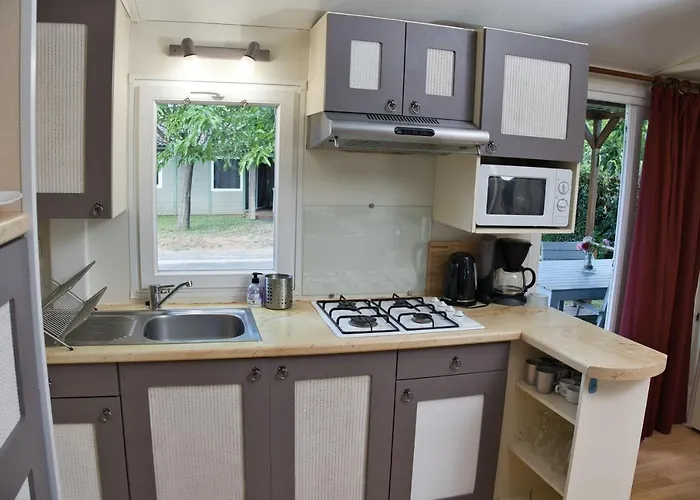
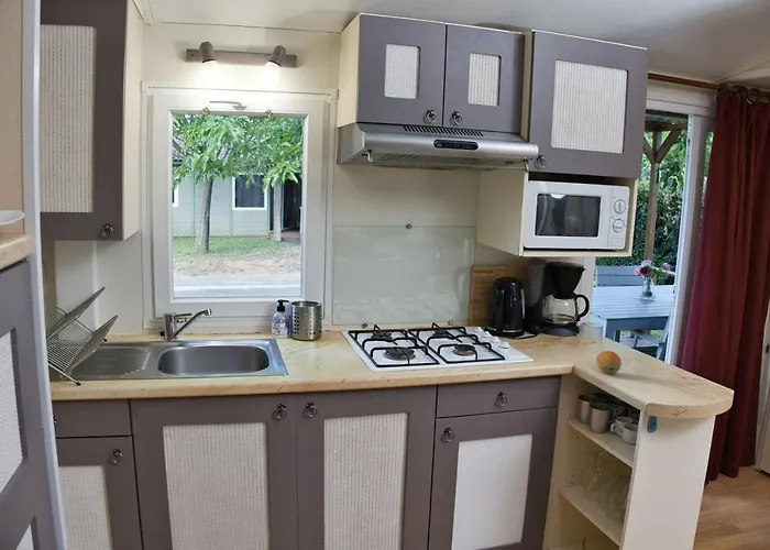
+ fruit (608, 362)
